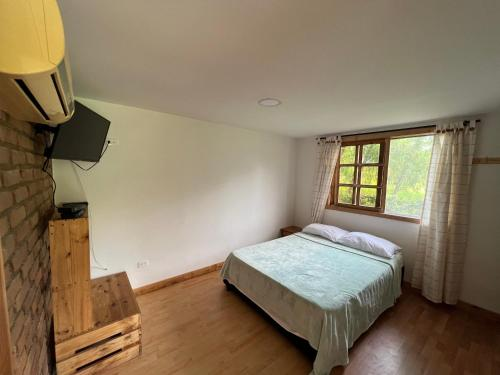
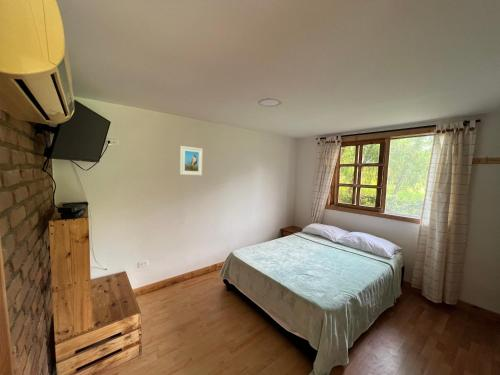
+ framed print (191, 161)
